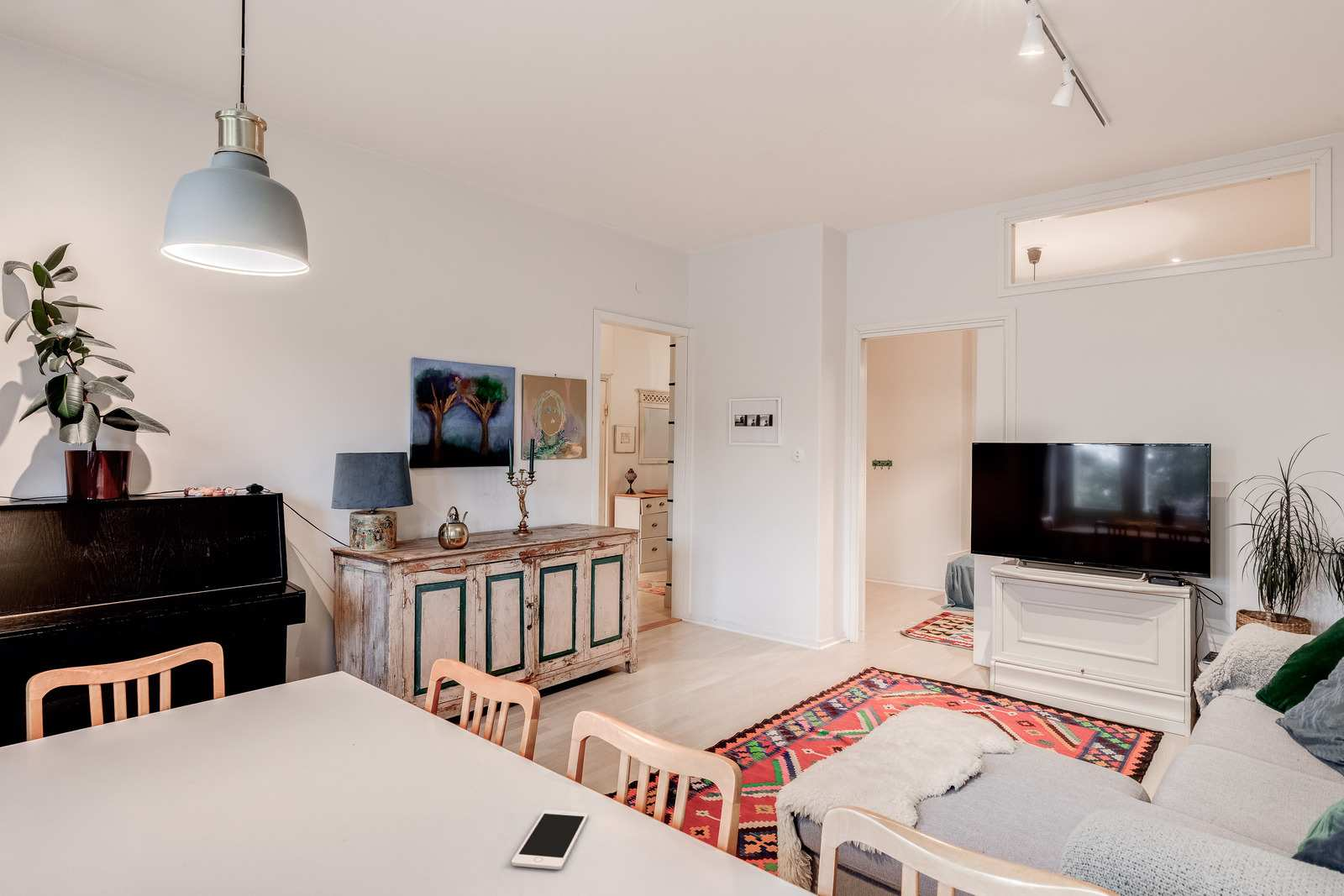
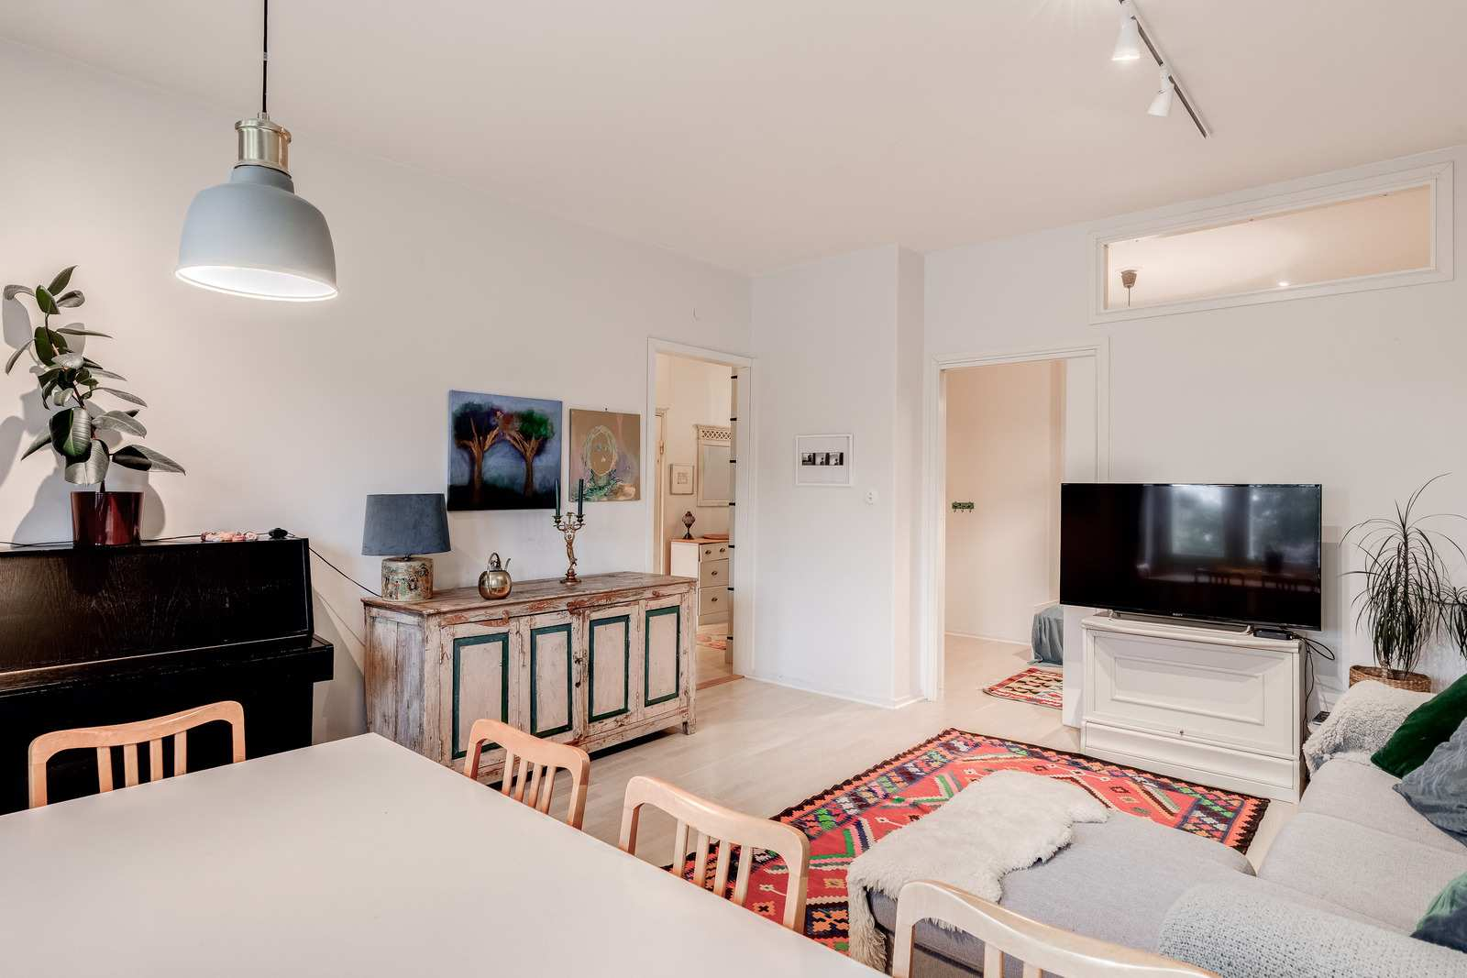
- cell phone (552, 837)
